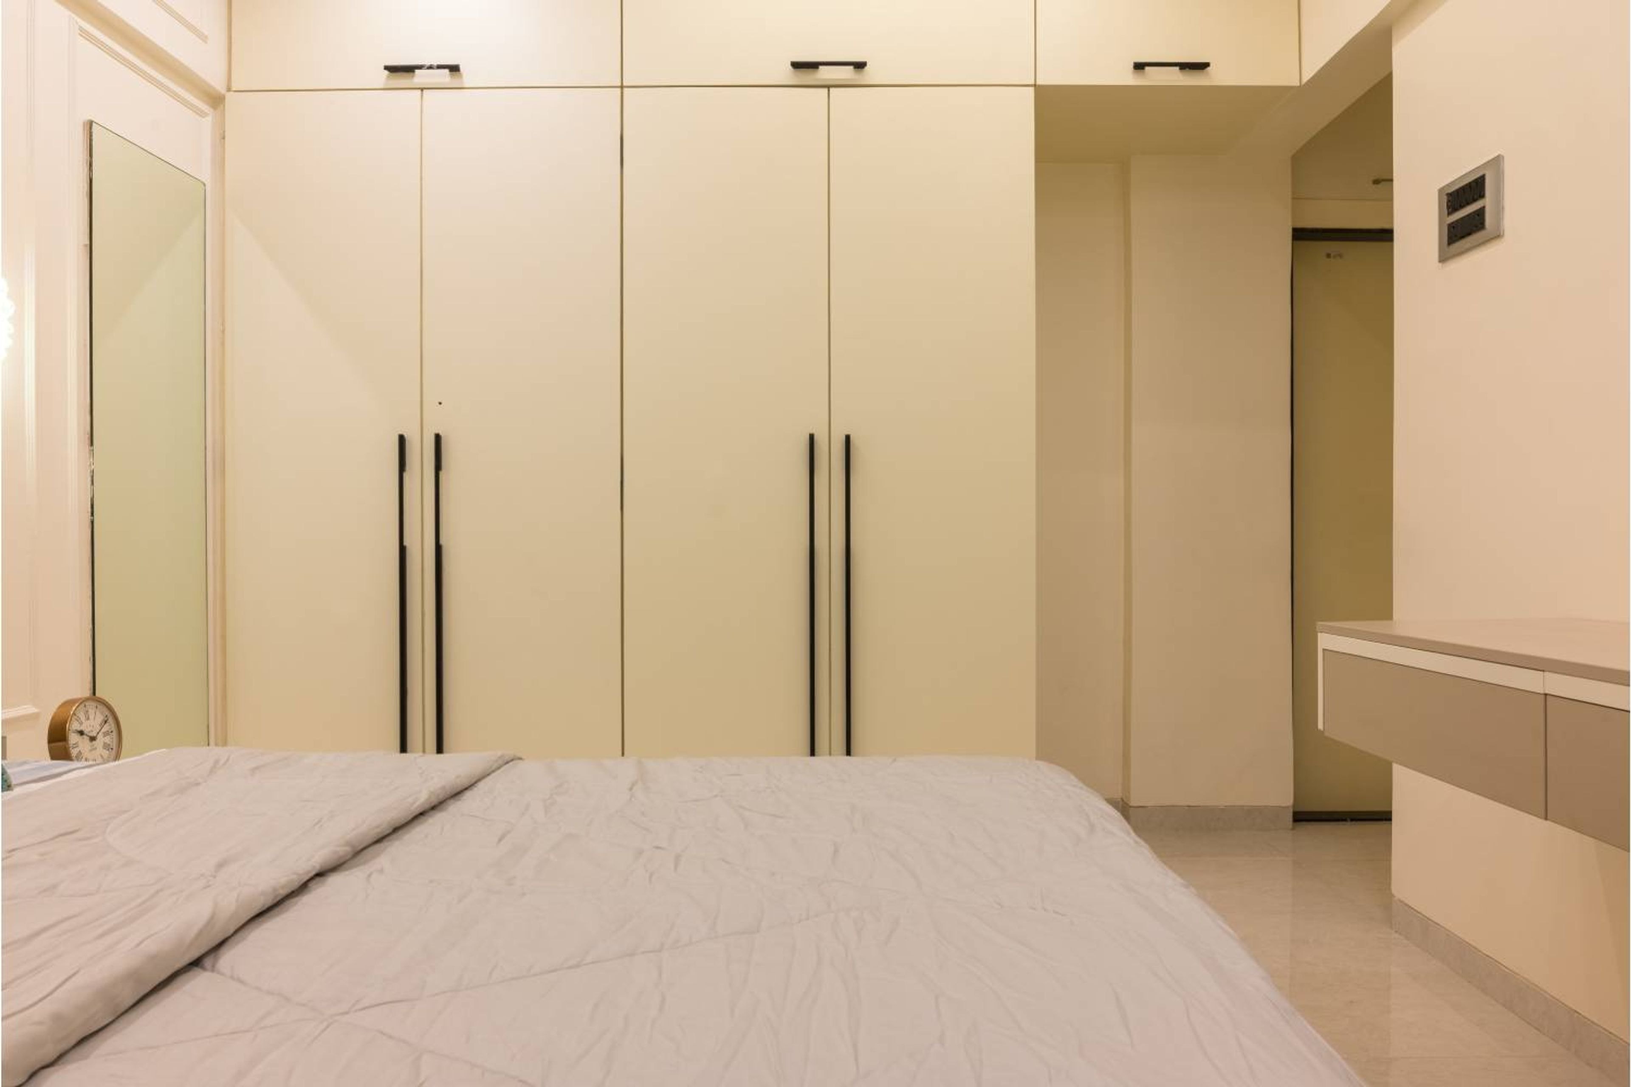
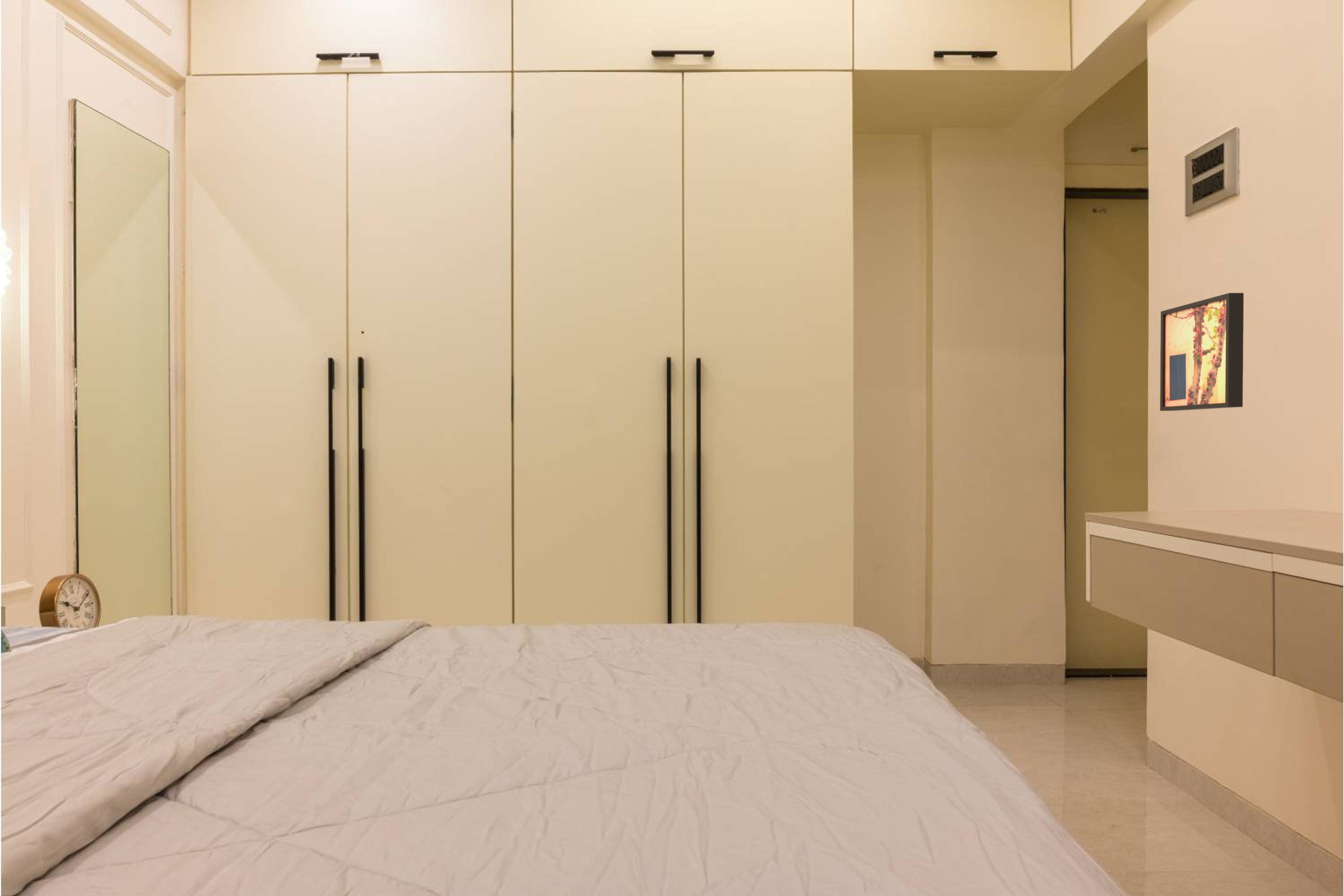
+ wall art (1199, 356)
